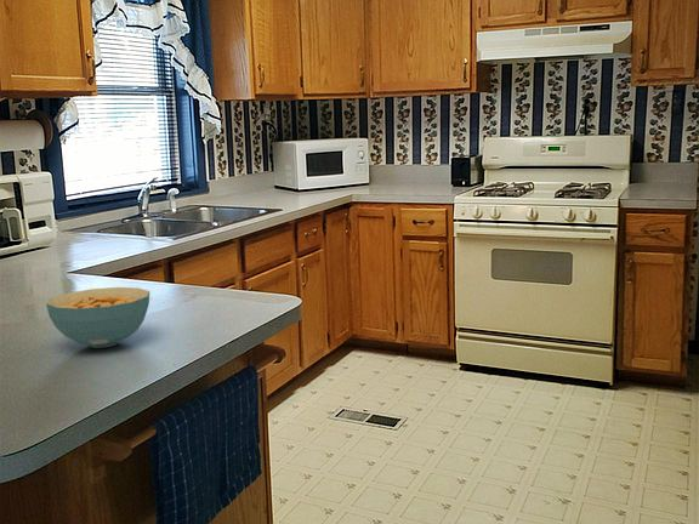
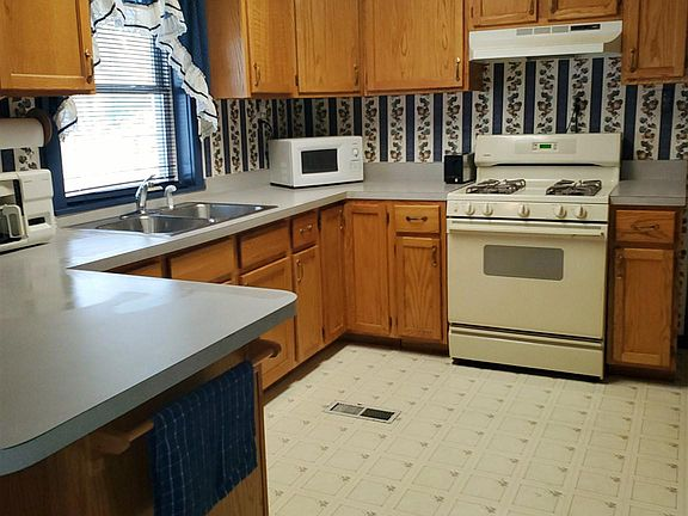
- cereal bowl (101, 320)
